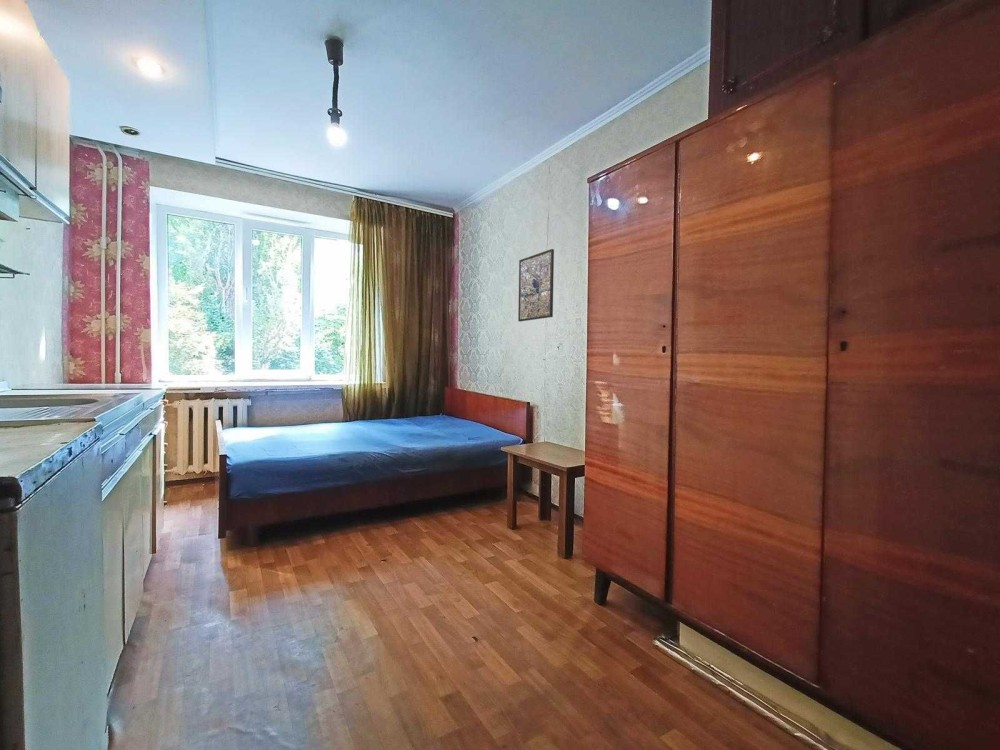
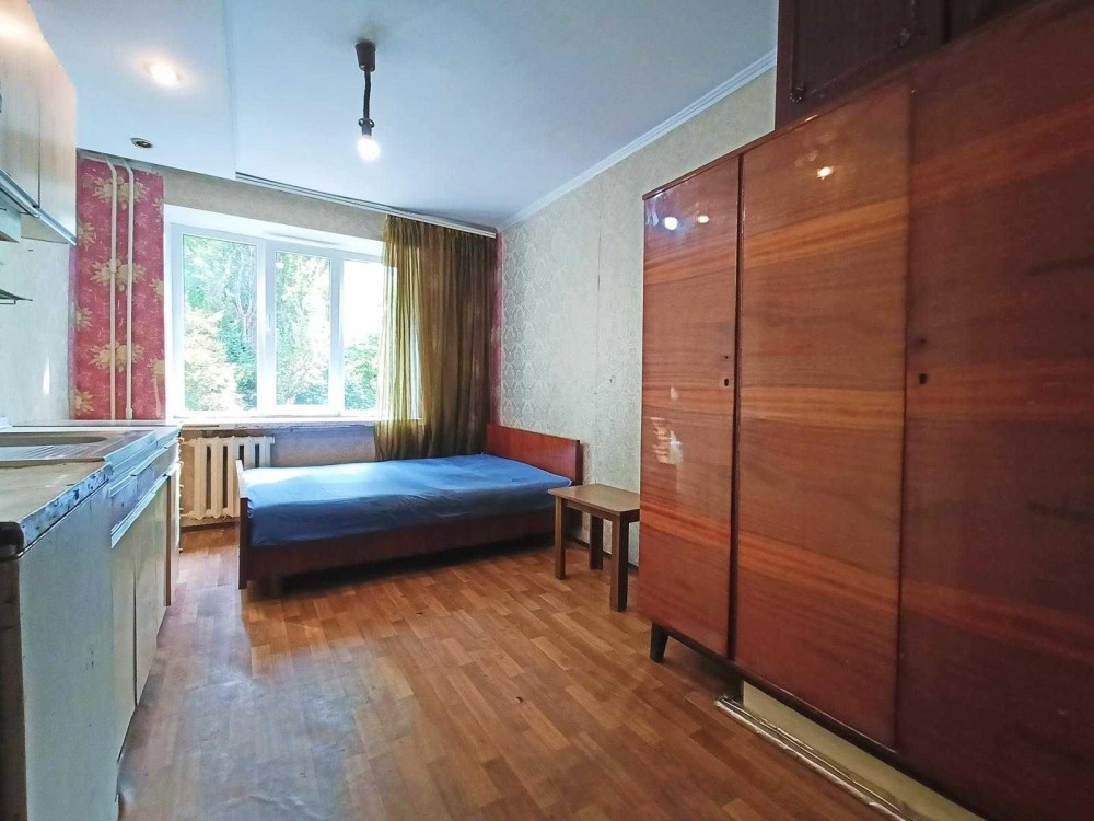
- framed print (535, 287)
